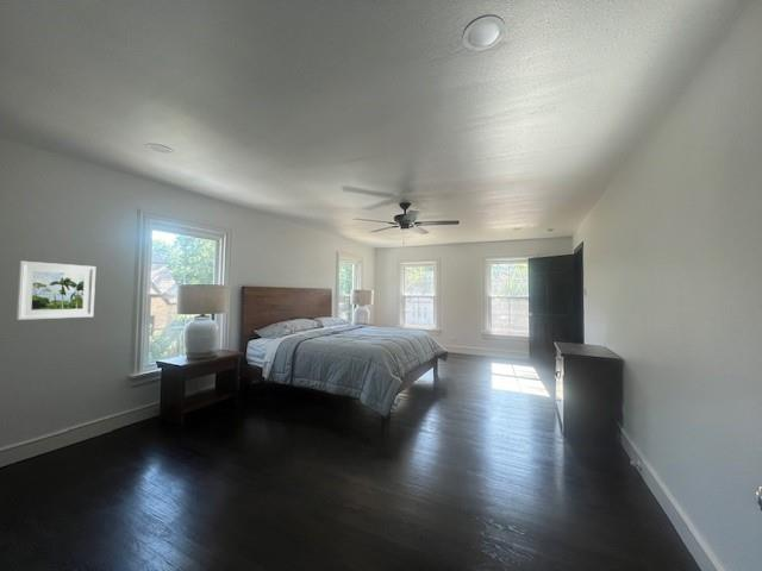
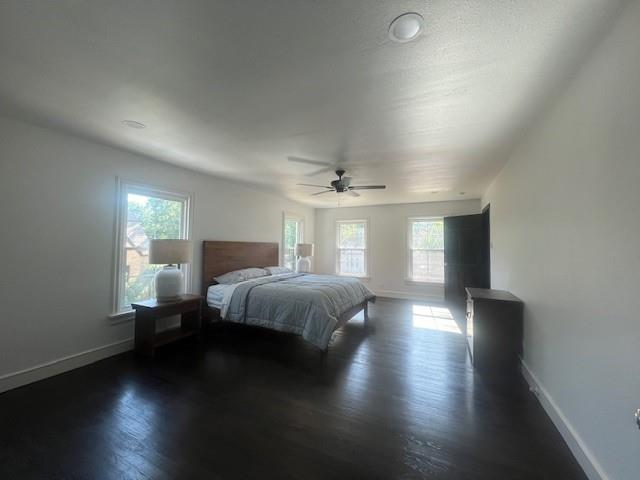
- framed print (58, 290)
